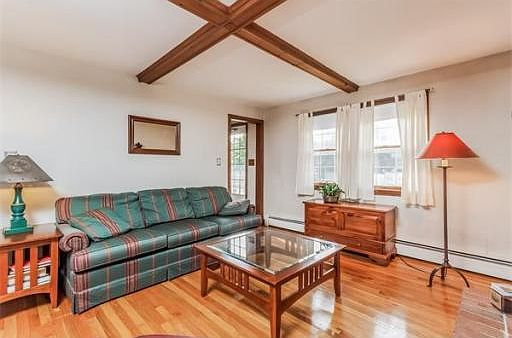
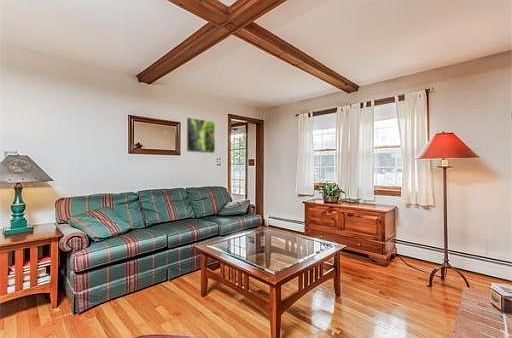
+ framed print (201, 136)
